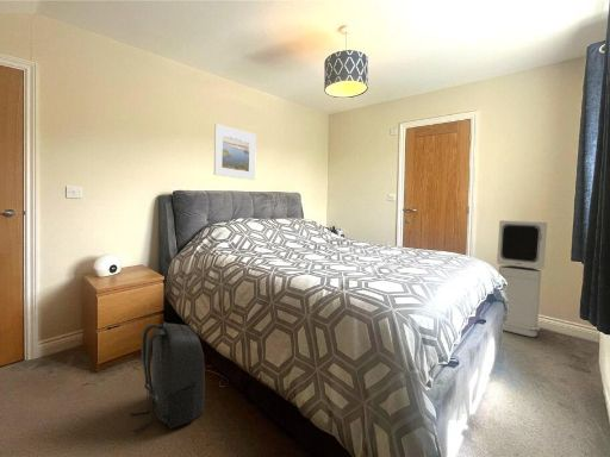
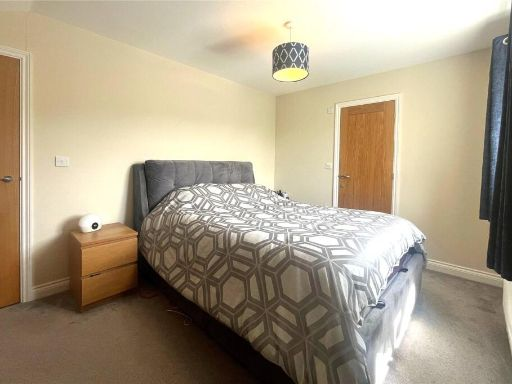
- backpack (167, 365)
- air purifier (521, 274)
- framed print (236, 154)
